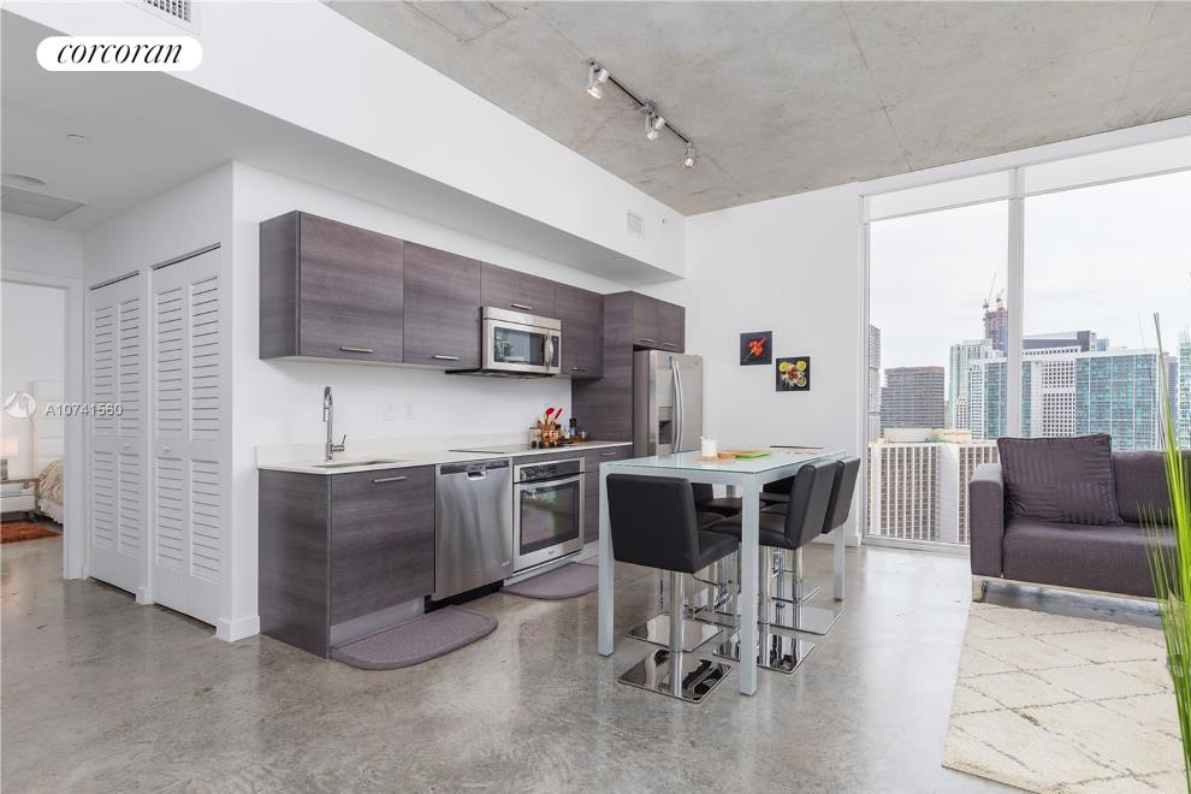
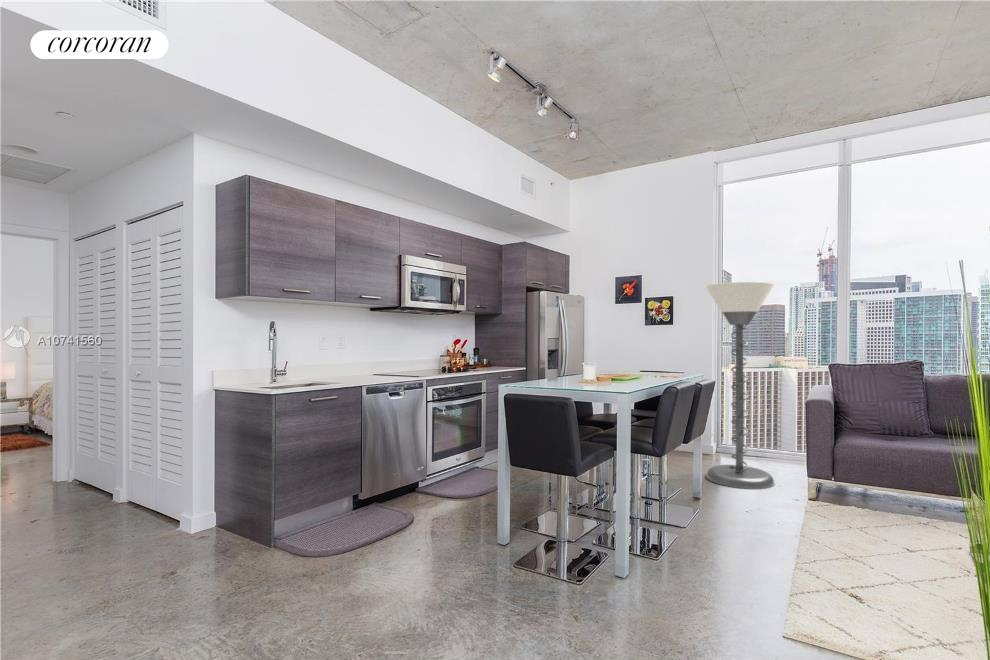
+ floor lamp (739, 382)
